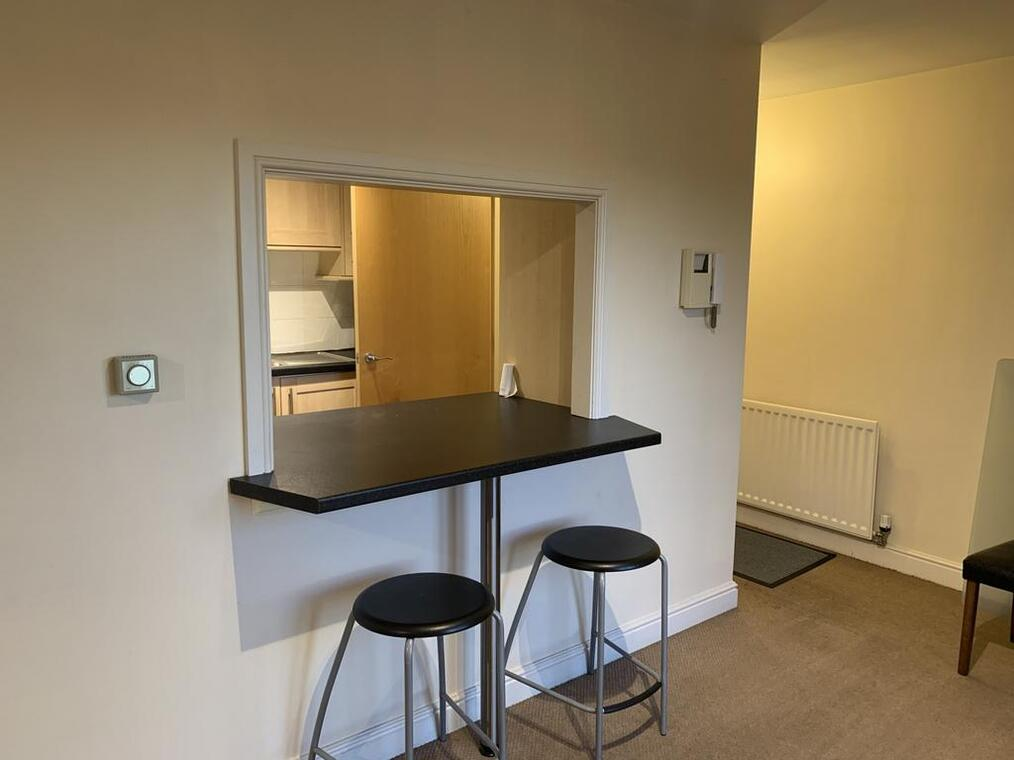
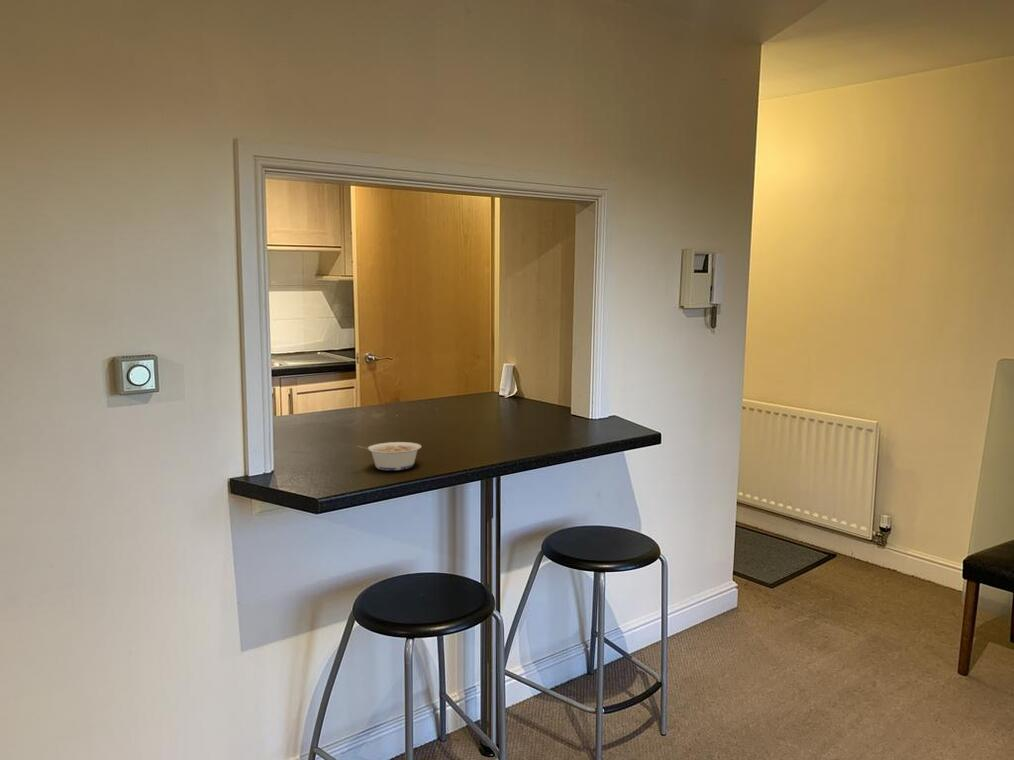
+ legume (393, 455)
